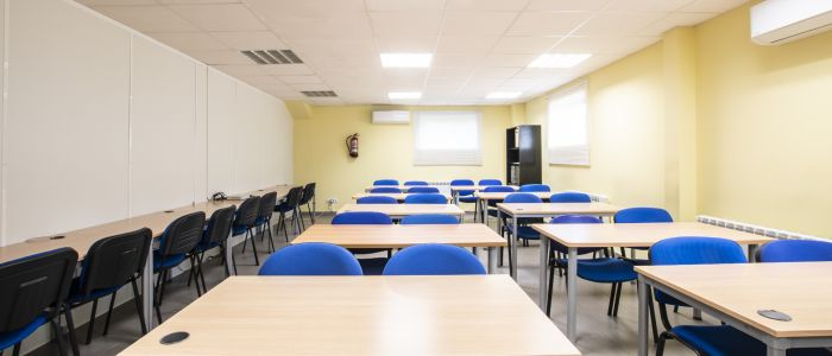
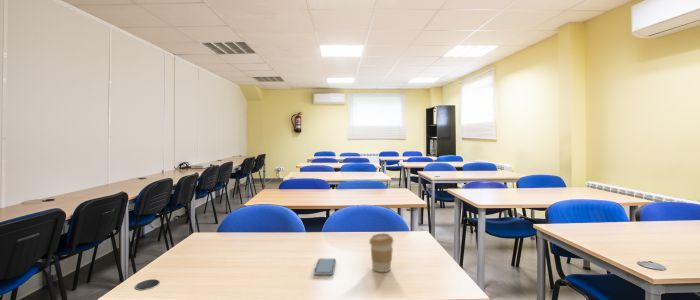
+ smartphone (325, 266)
+ coffee cup (381, 252)
